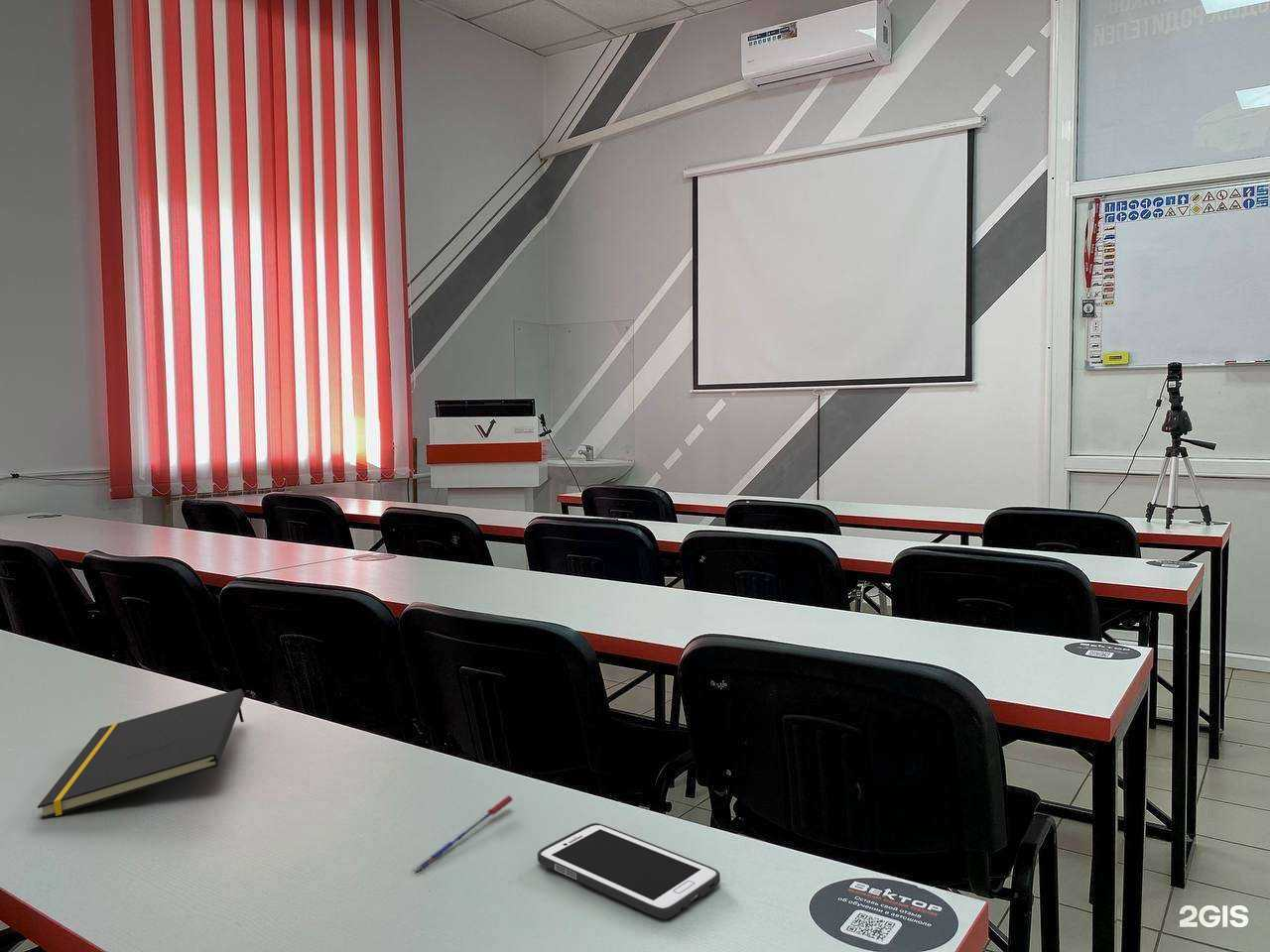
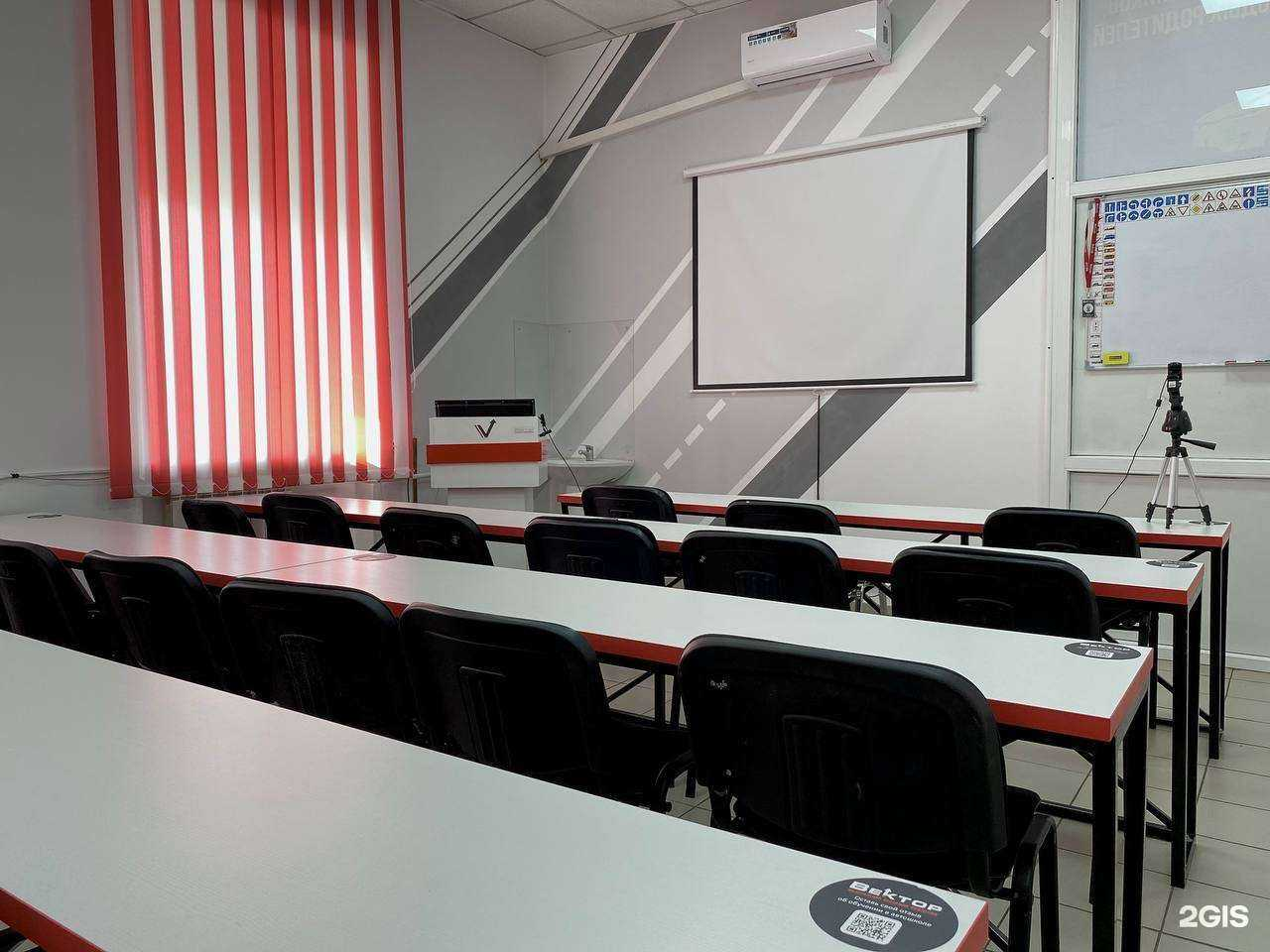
- cell phone (626, 867)
- notepad (154, 746)
- pen (465, 831)
